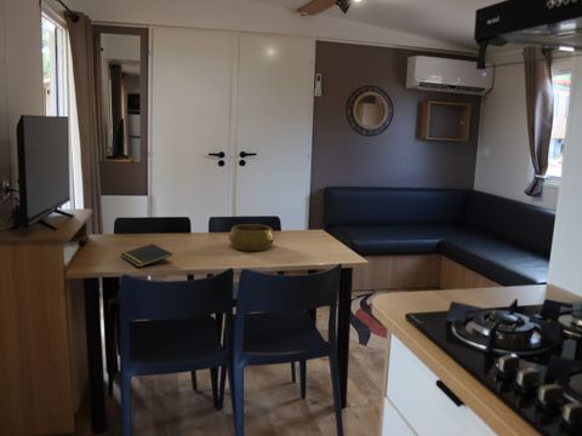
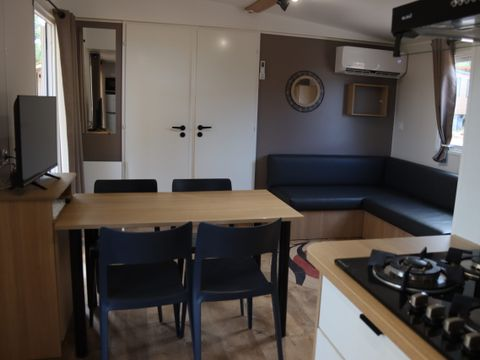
- decorative bowl (251, 236)
- notepad (146, 254)
